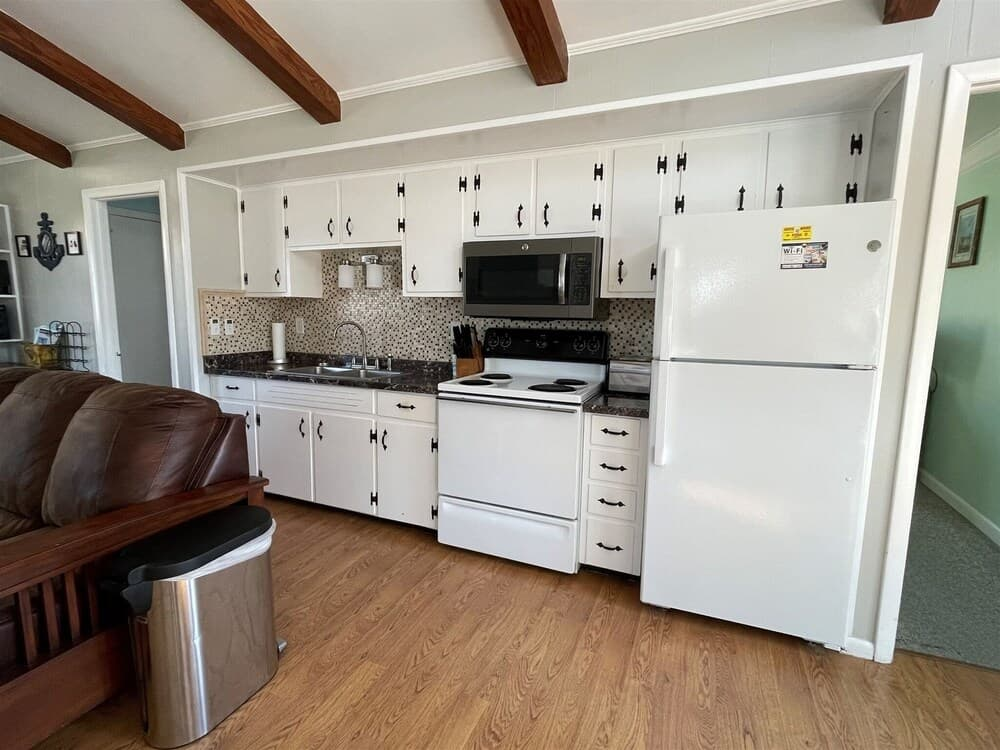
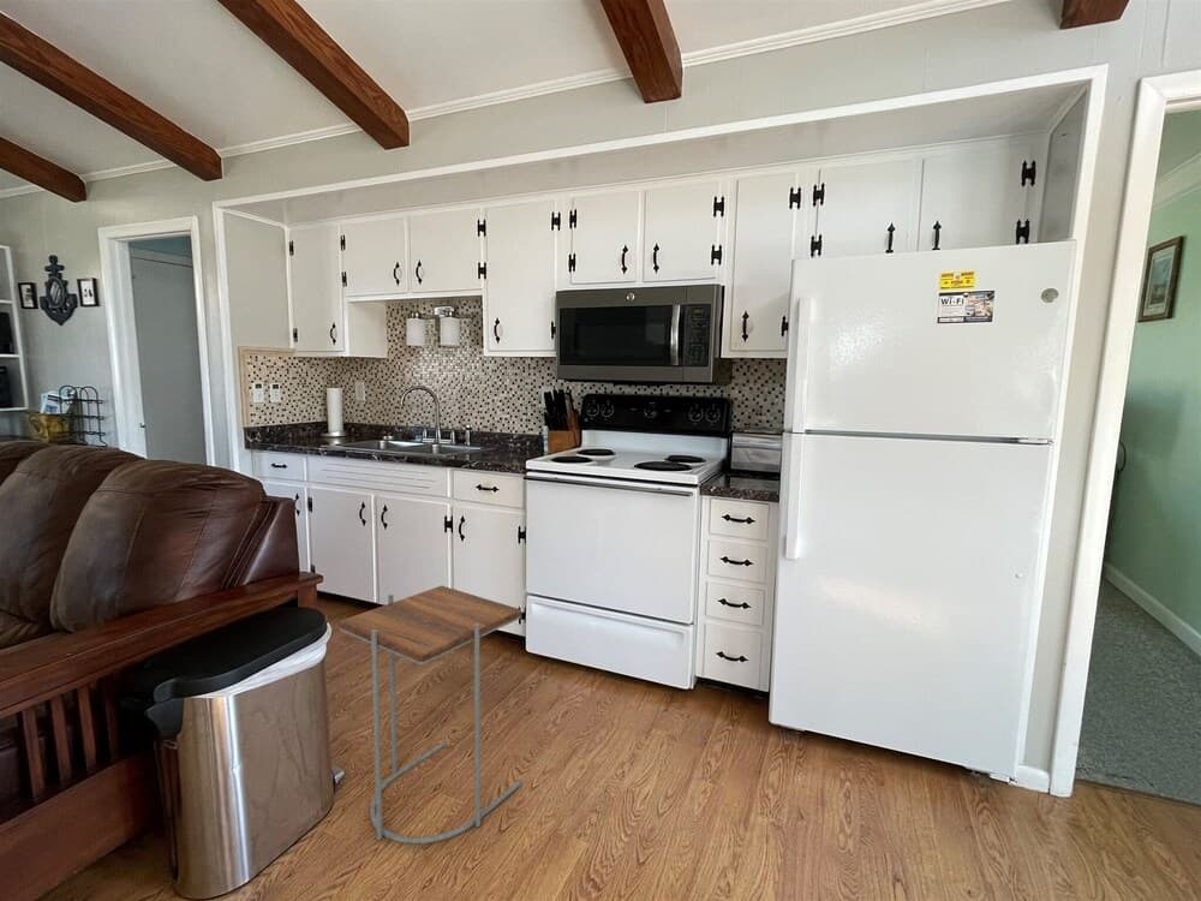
+ side table (395, 708)
